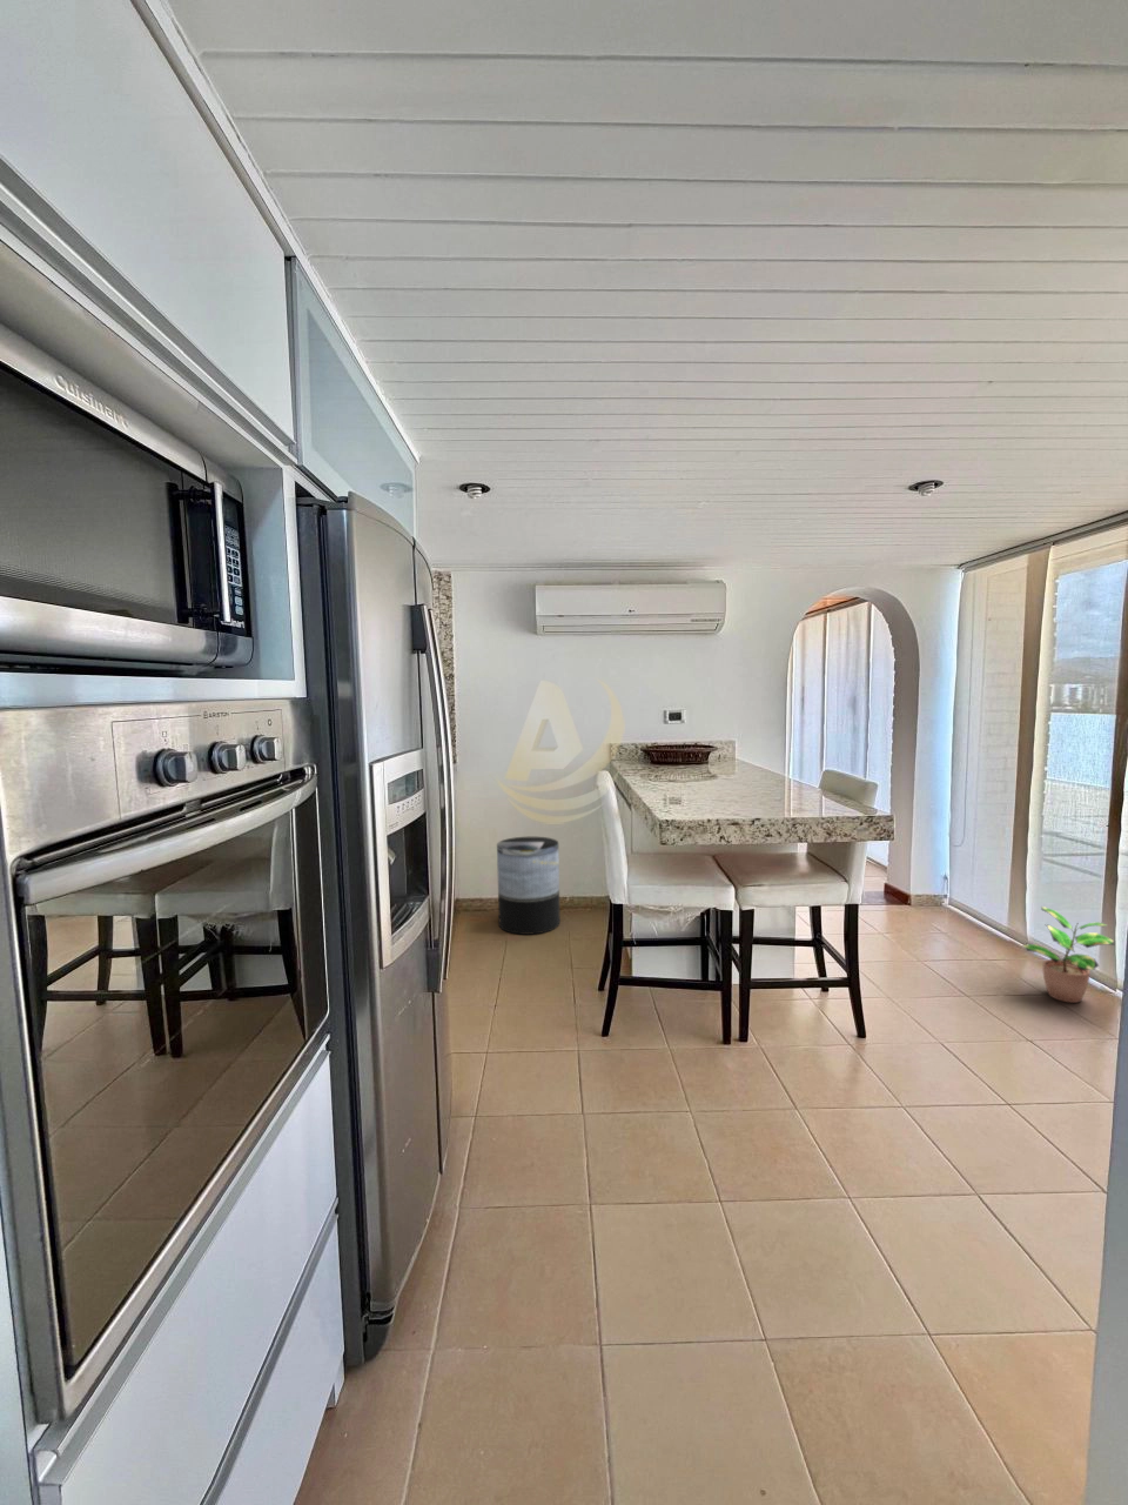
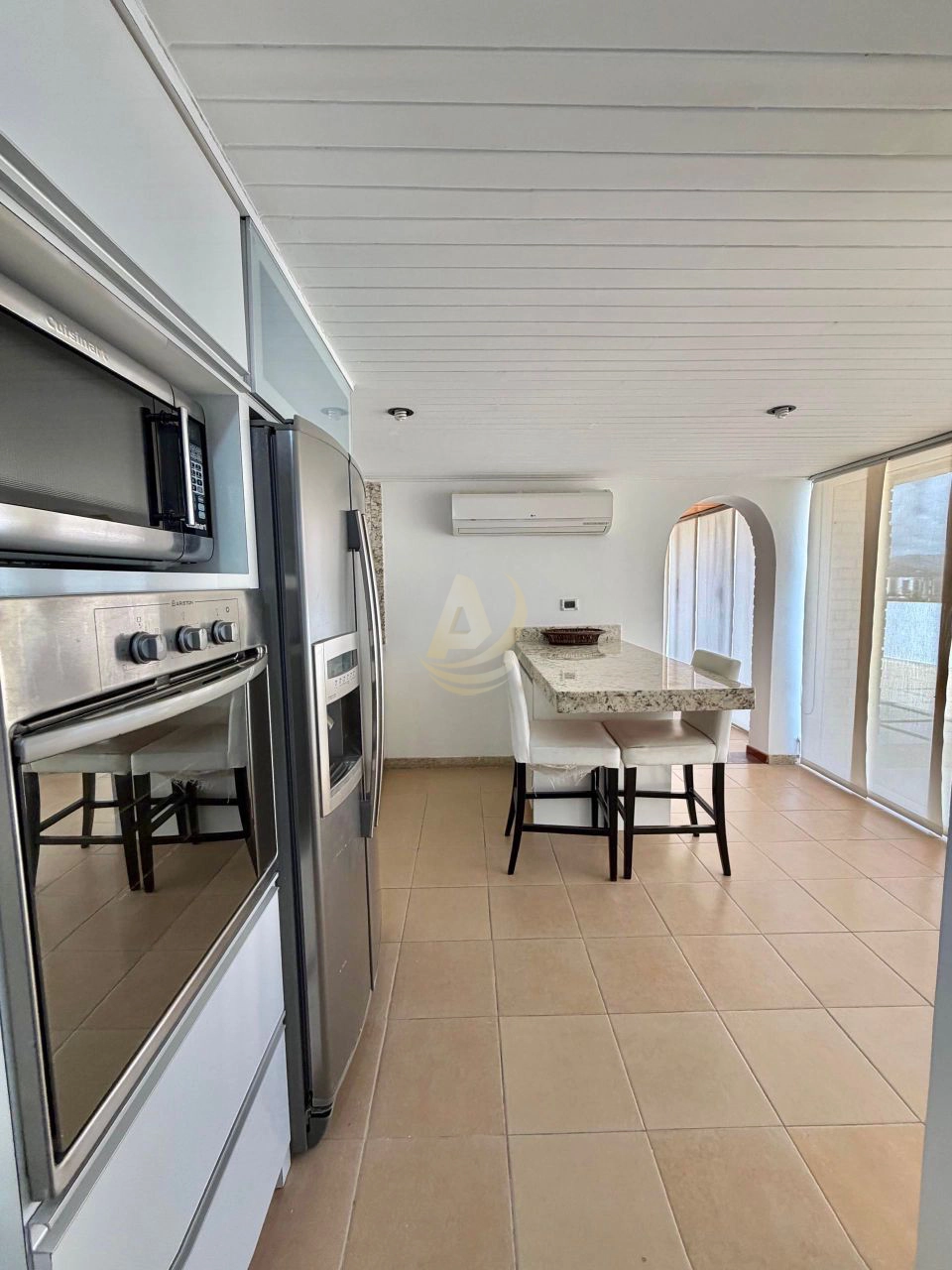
- potted plant (1070, 955)
- trash can (527, 883)
